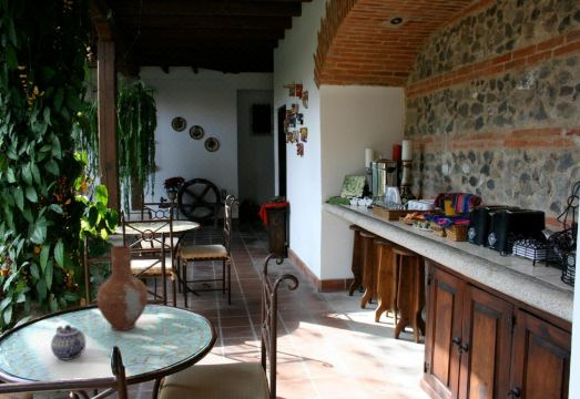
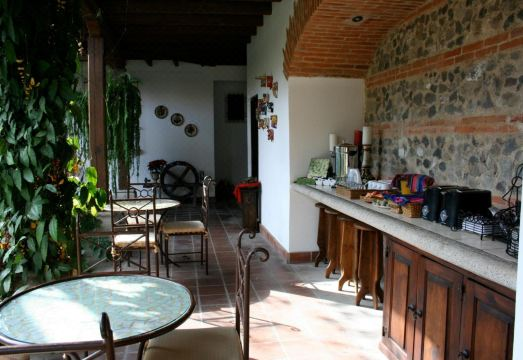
- vase (122, 287)
- teapot (68, 340)
